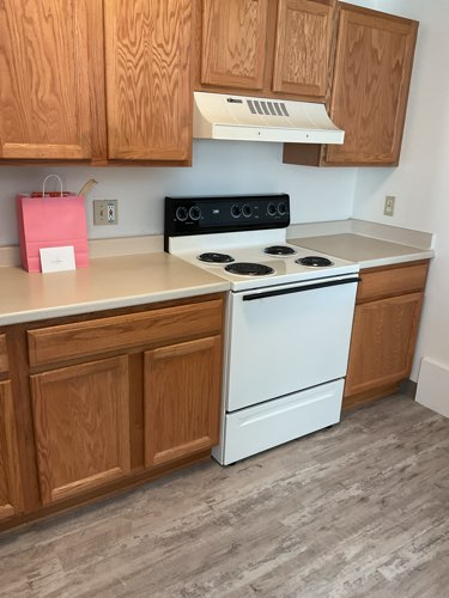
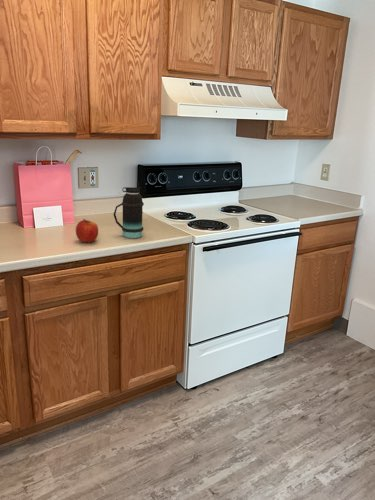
+ bottle (128, 208)
+ apple (87, 230)
